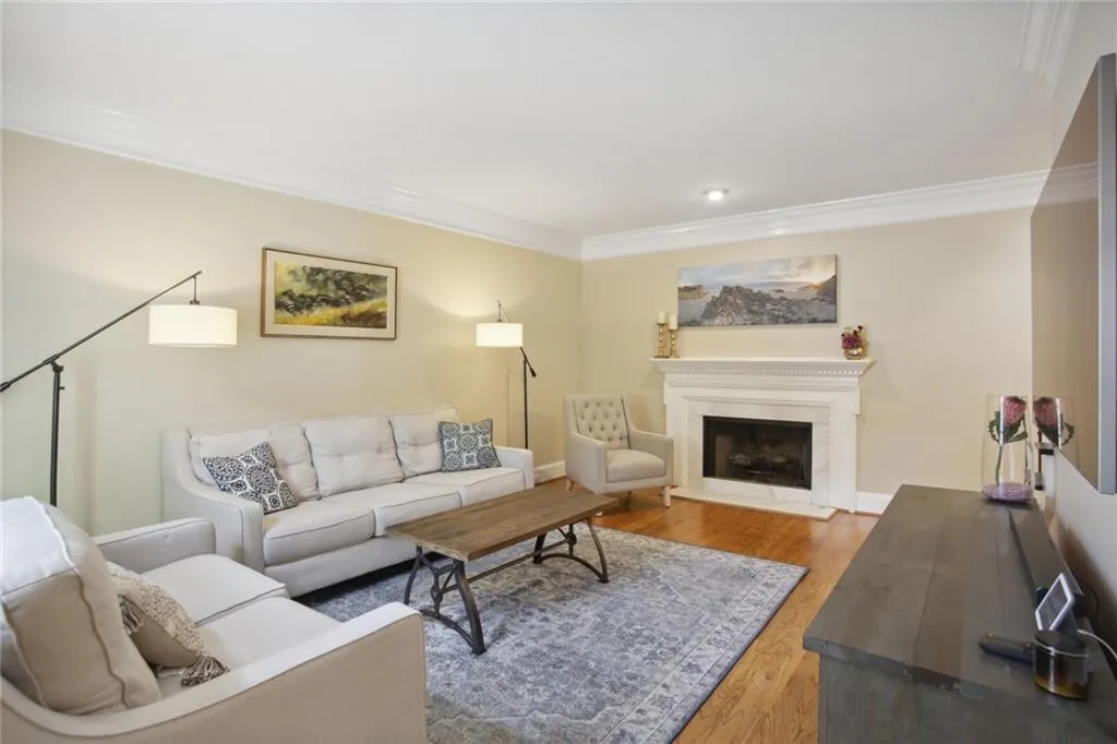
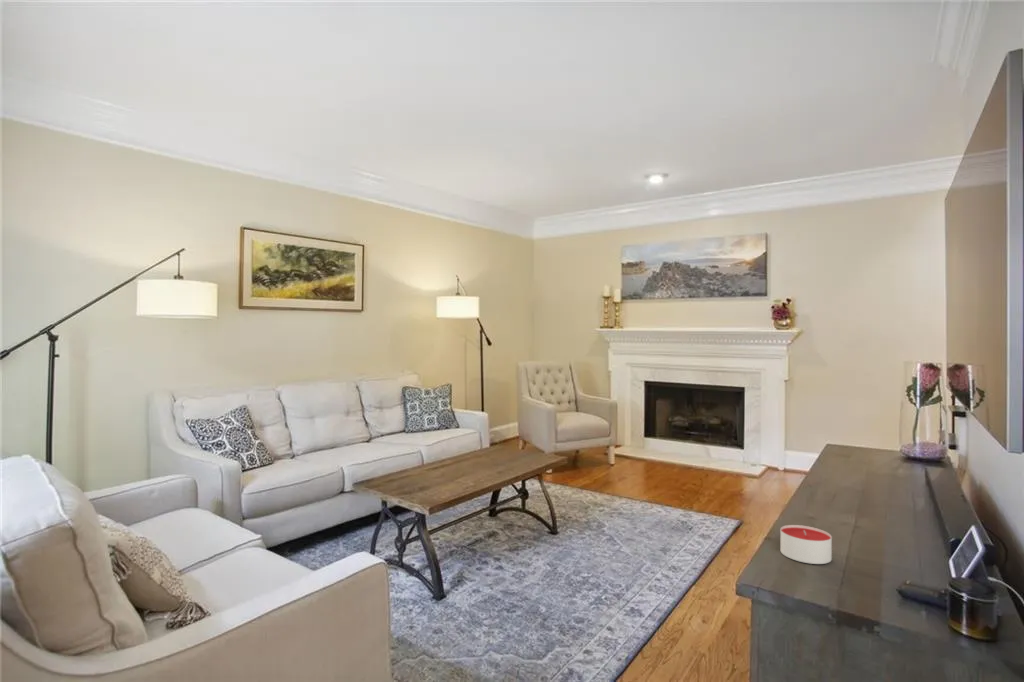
+ candle (805, 542)
